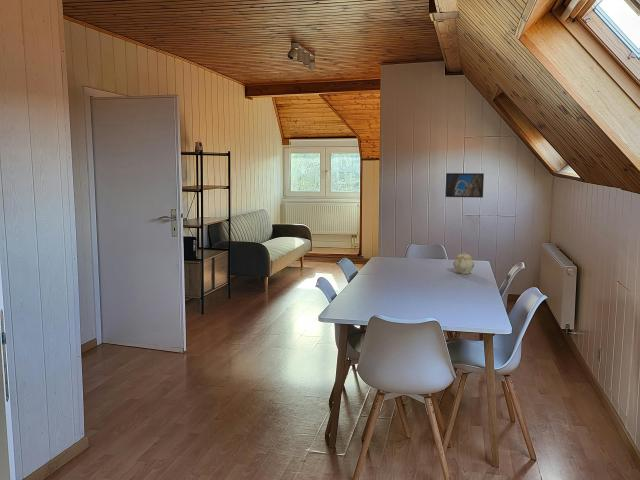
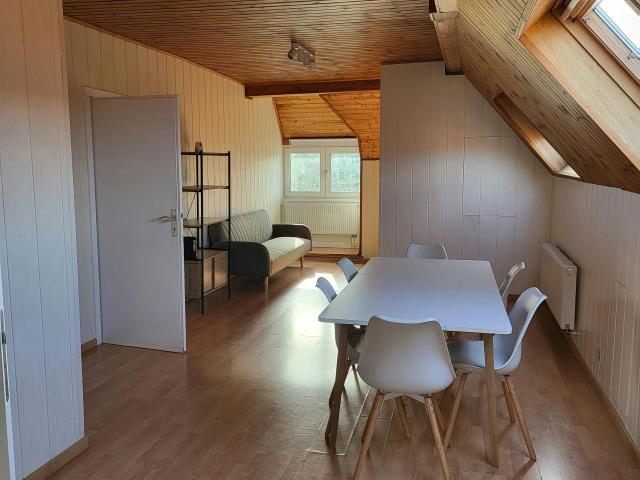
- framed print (464, 185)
- teapot (463, 262)
